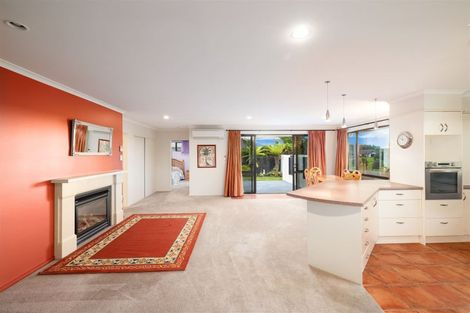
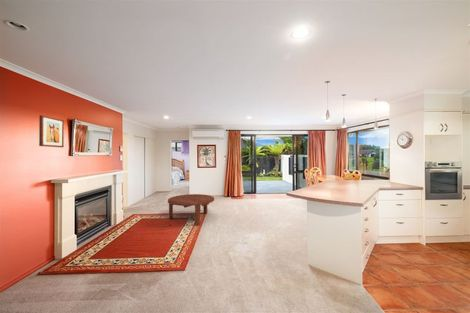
+ wall art (52, 132)
+ coffee table (191, 205)
